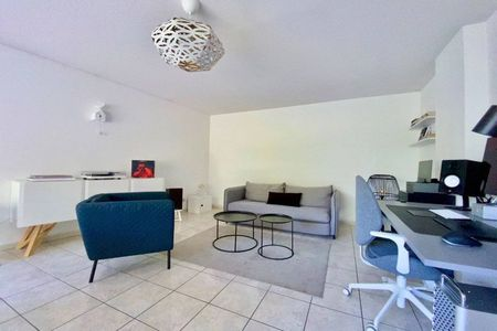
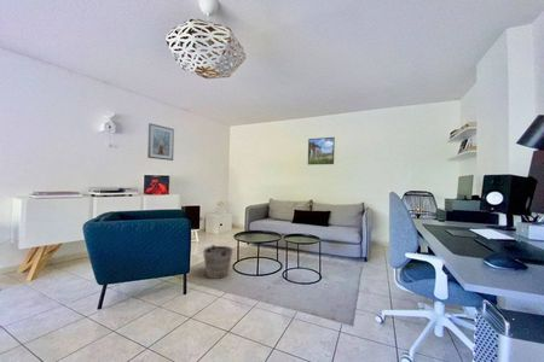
+ picture frame (161, 142)
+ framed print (320, 151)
+ bucket (215, 261)
